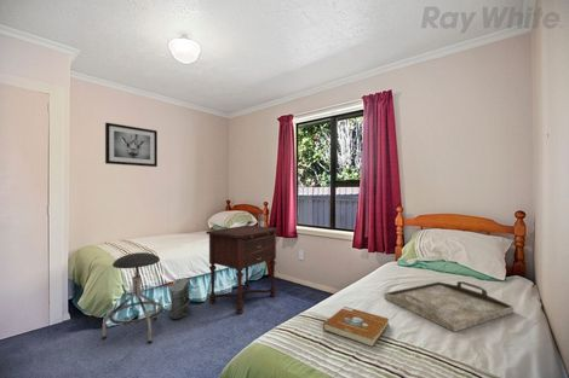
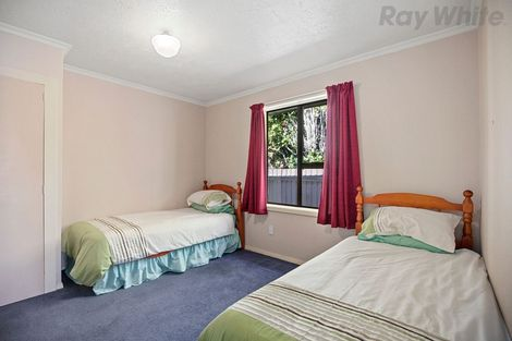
- side table (243, 264)
- bag (180, 297)
- wall art (132, 146)
- stool (138, 293)
- book (356, 324)
- serving tray (444, 297)
